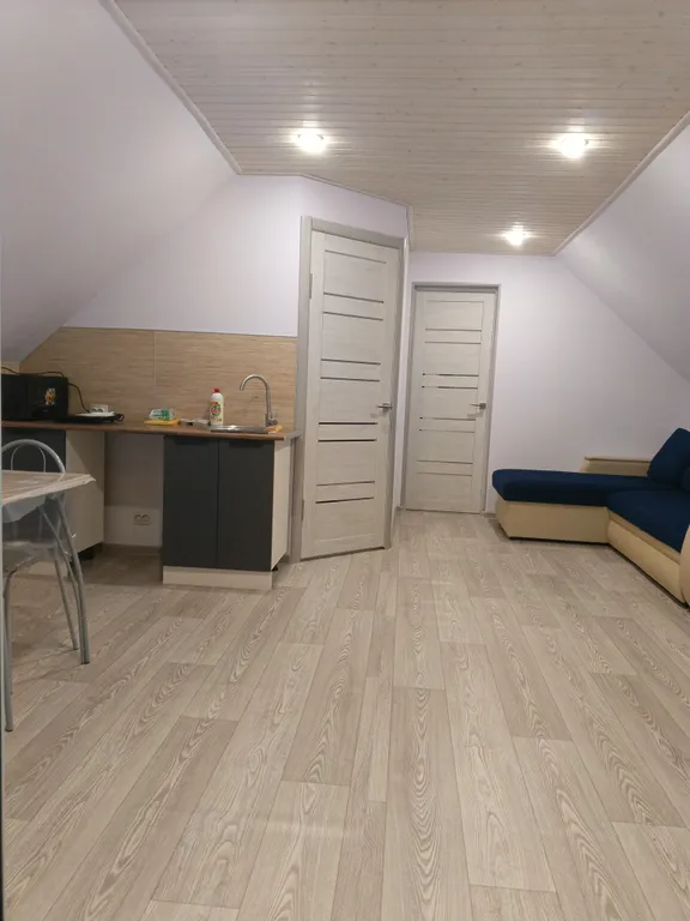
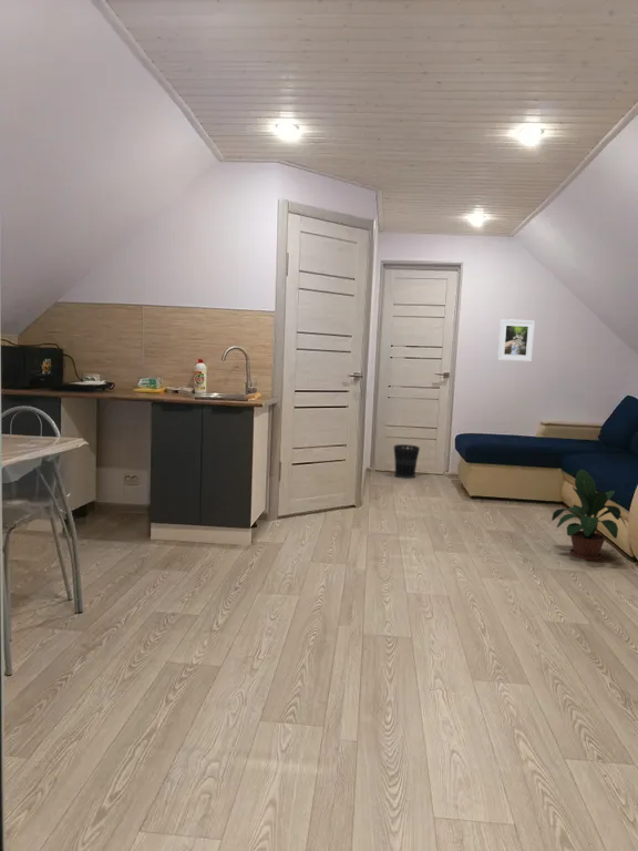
+ wastebasket (405, 461)
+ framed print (515, 340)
+ potted plant (591, 514)
